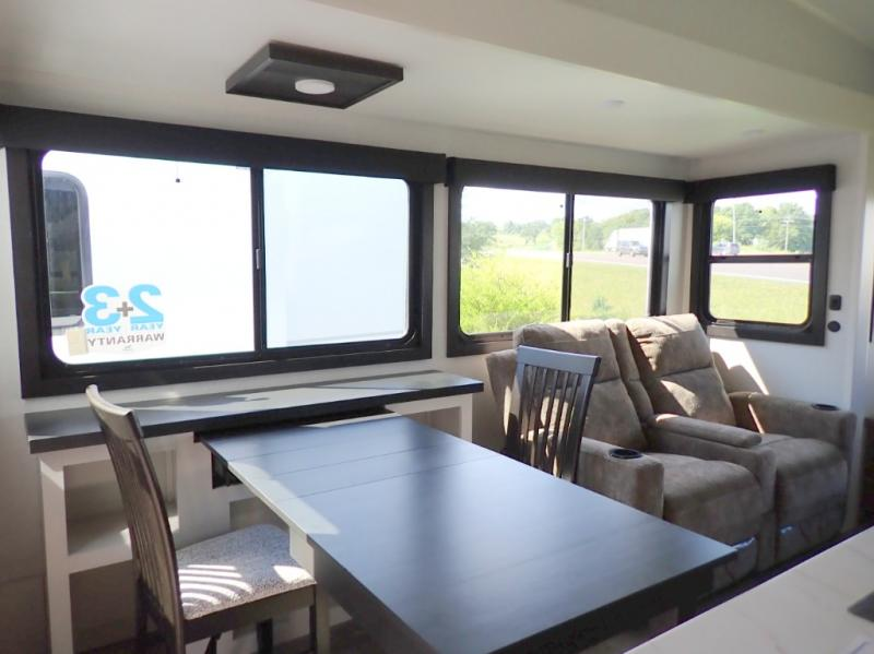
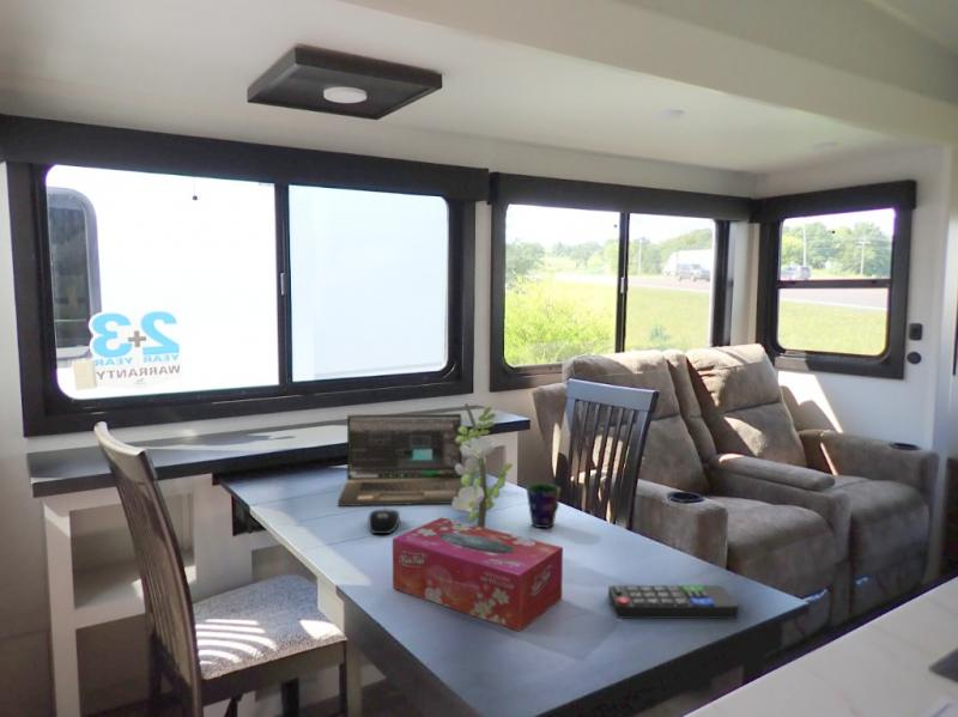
+ computer mouse (383, 518)
+ cup (545, 508)
+ laptop (404, 456)
+ flower (474, 470)
+ remote control (671, 600)
+ tissue box (475, 567)
